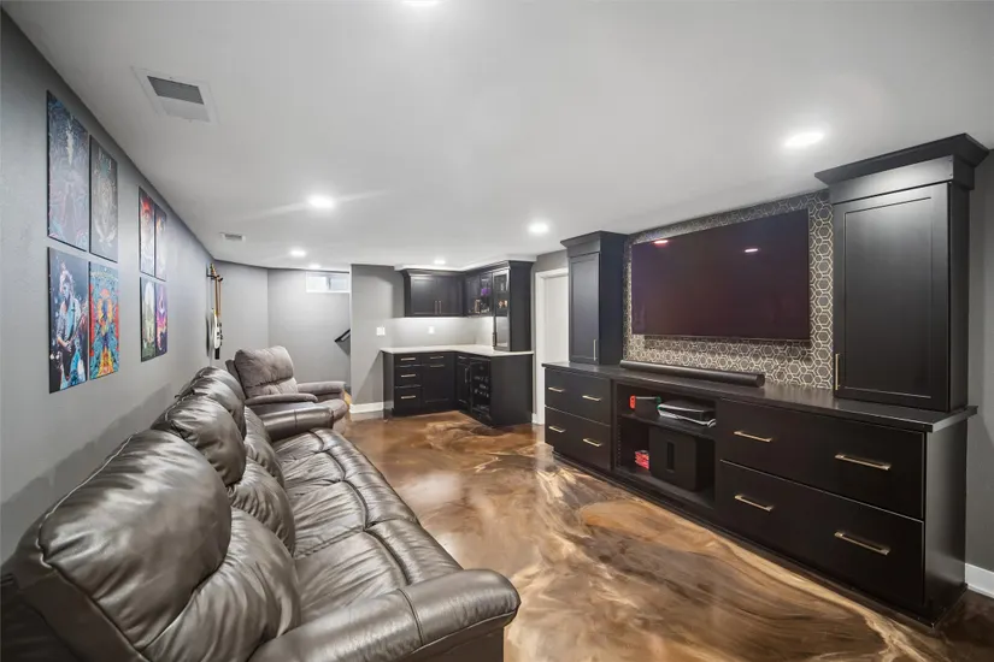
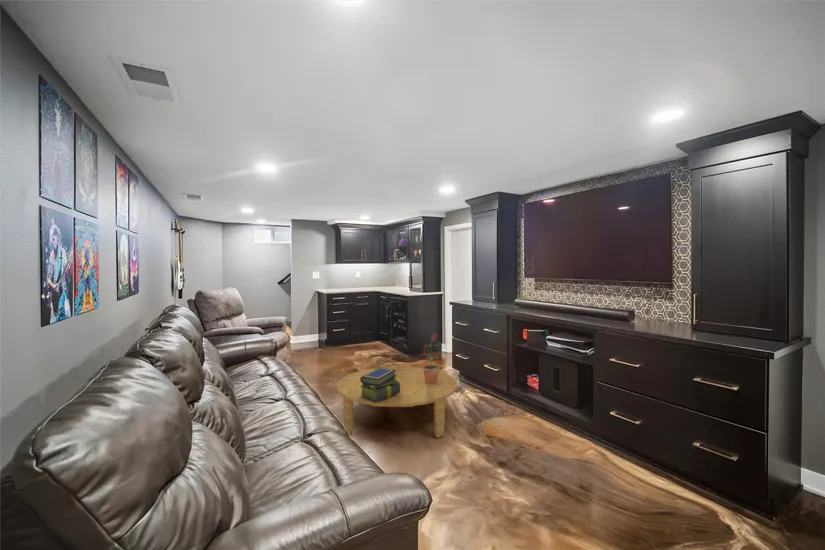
+ coffee table (397, 399)
+ stack of books (380, 383)
+ potted plant (429, 358)
